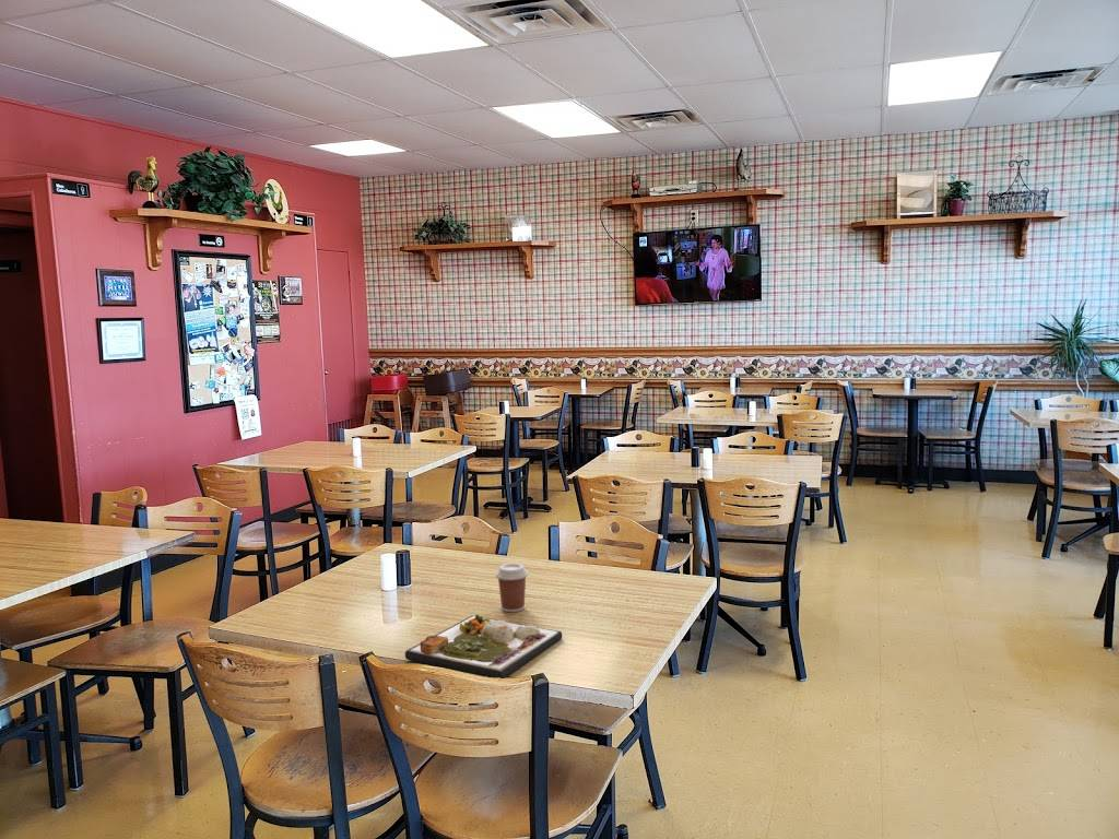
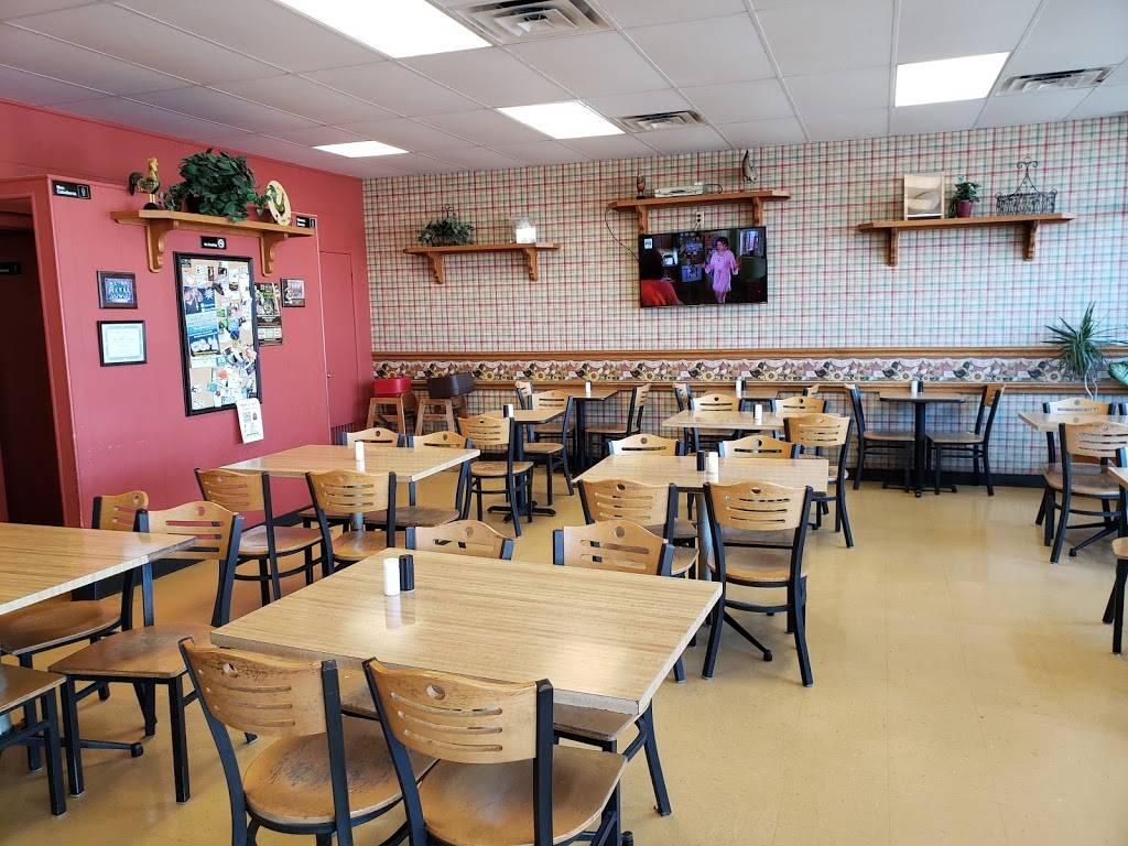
- dinner plate (485, 639)
- coffee cup (511, 587)
